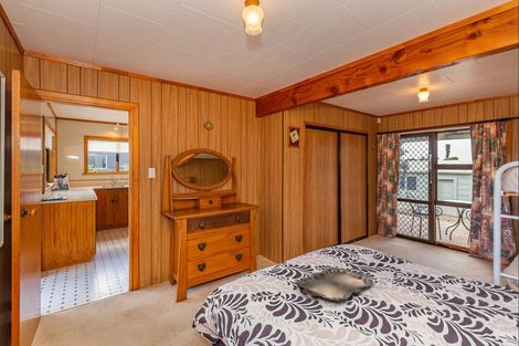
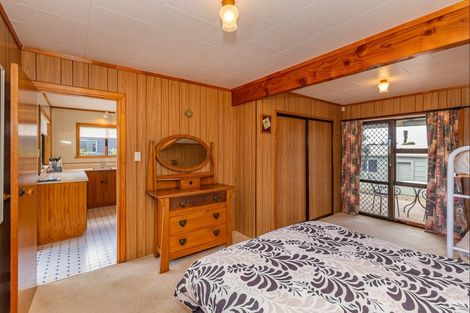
- serving tray (335, 281)
